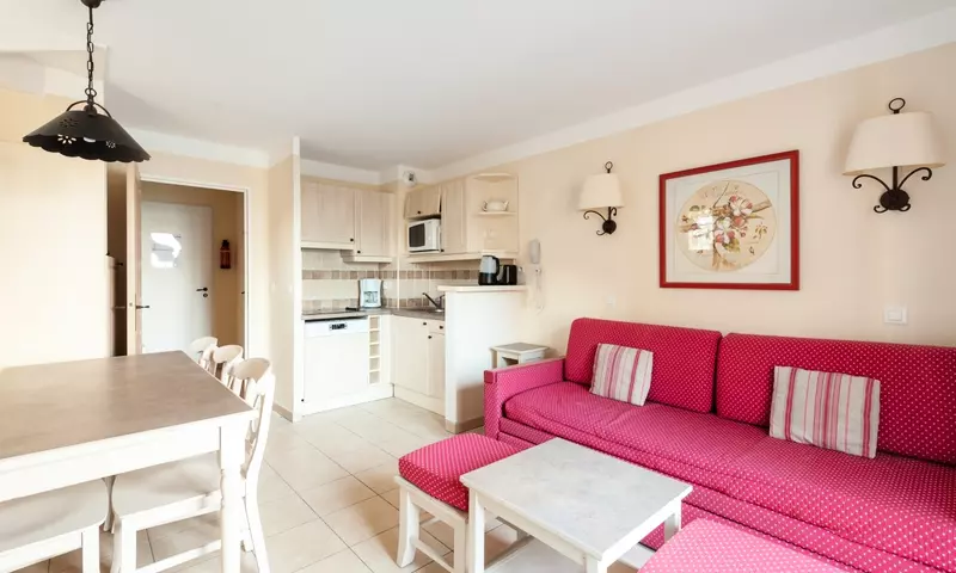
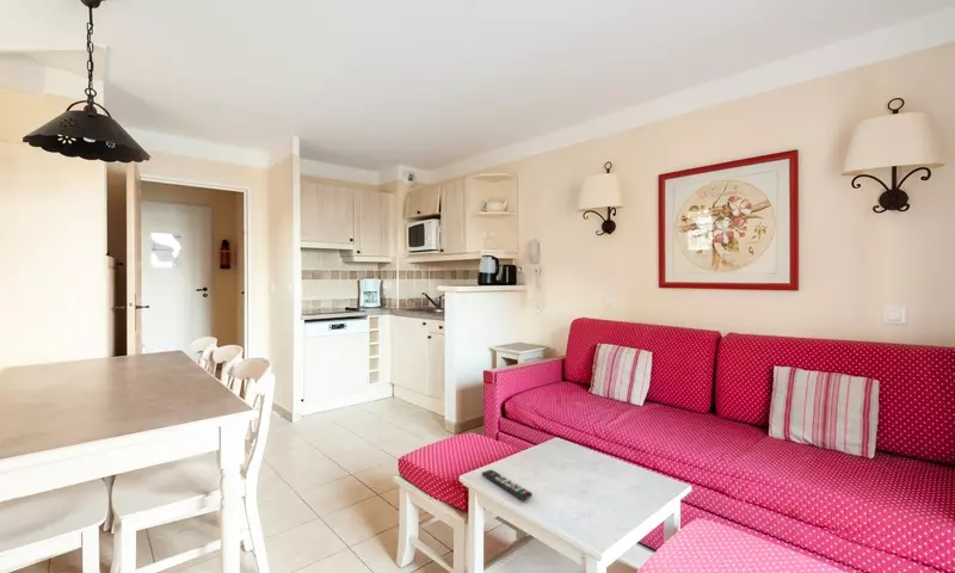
+ remote control (505, 483)
